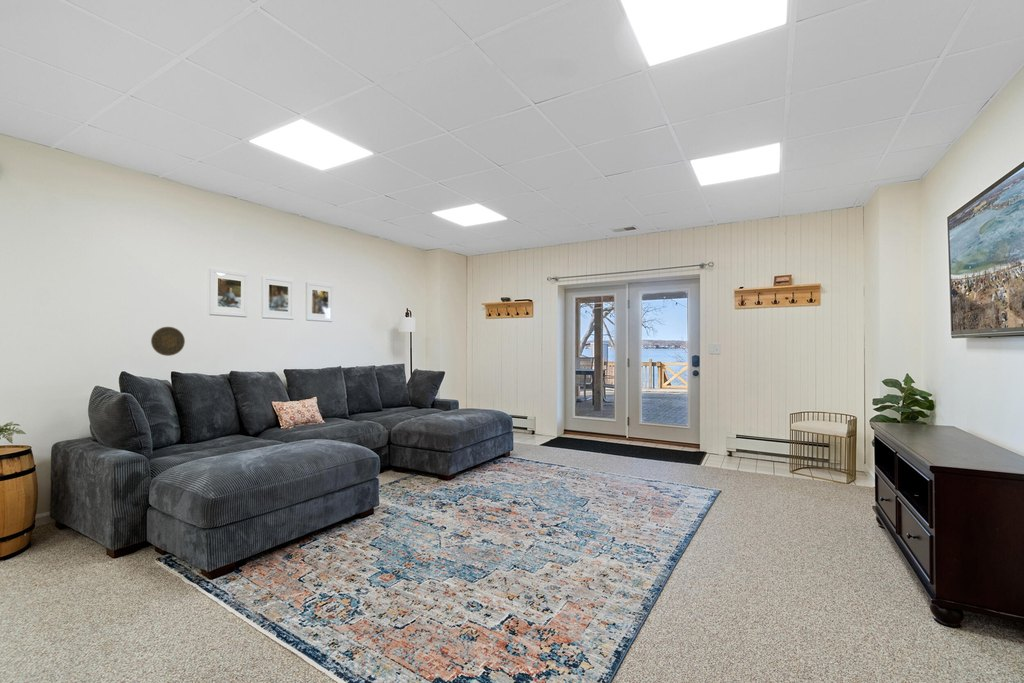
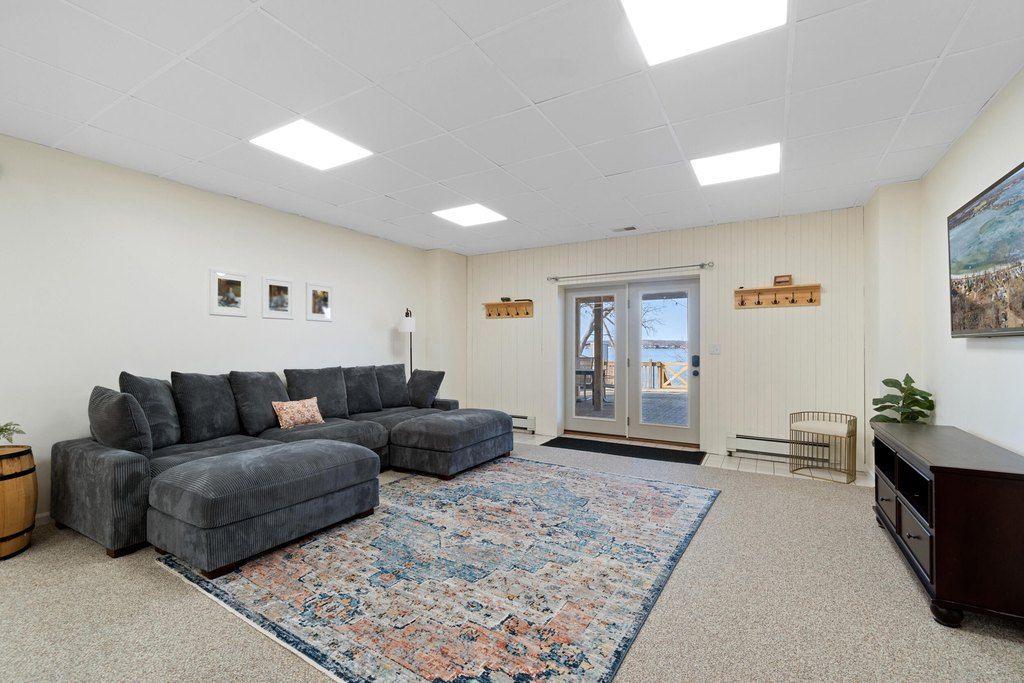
- decorative plate (168, 341)
